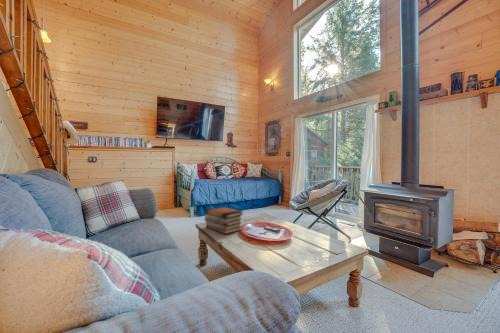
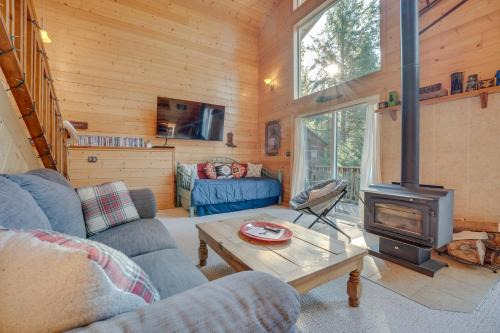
- book stack (223, 219)
